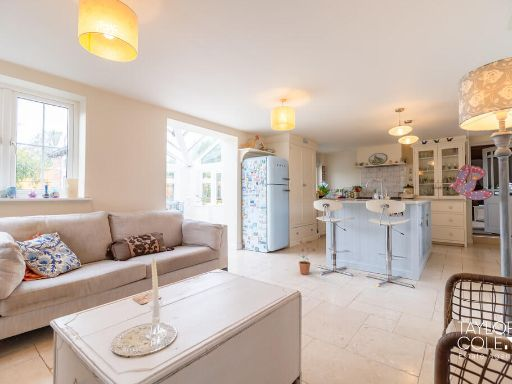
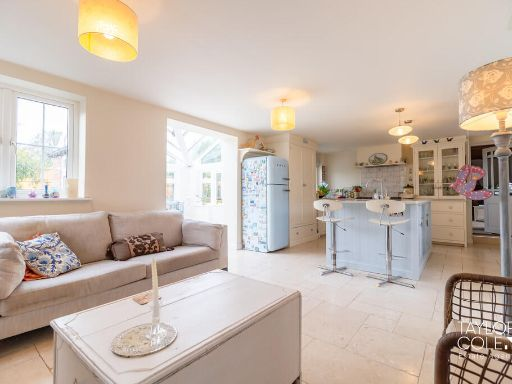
- potted plant (304, 256)
